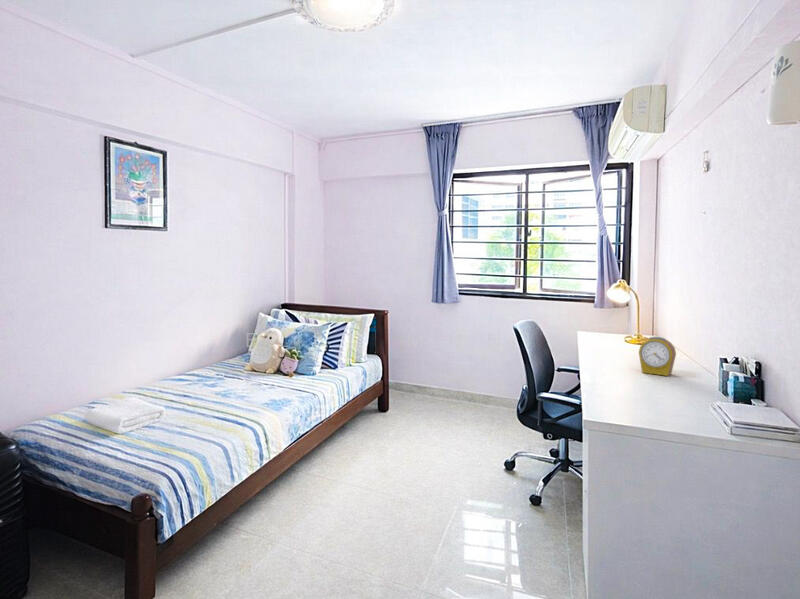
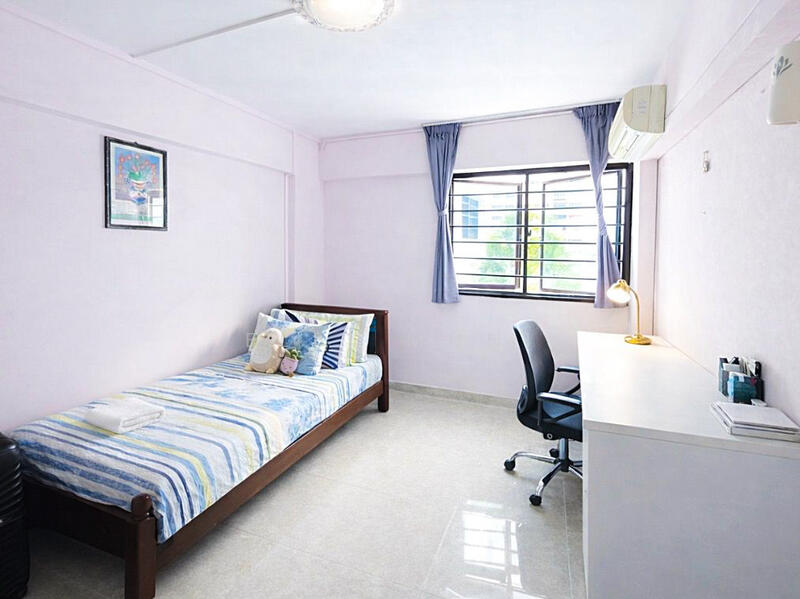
- alarm clock (657, 354)
